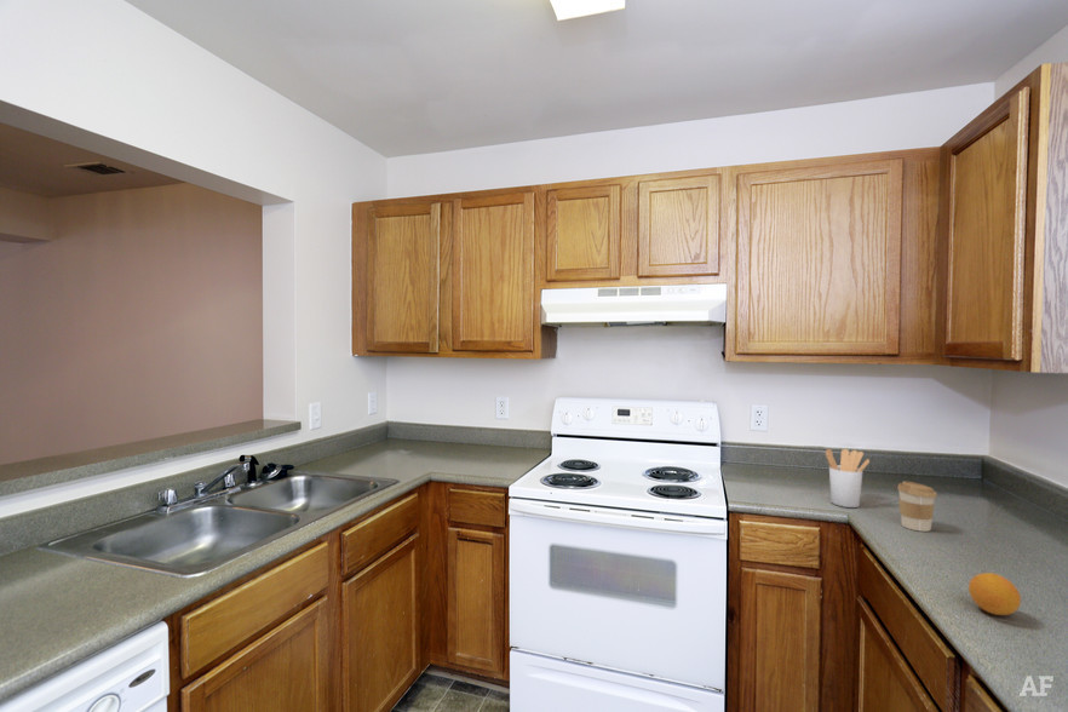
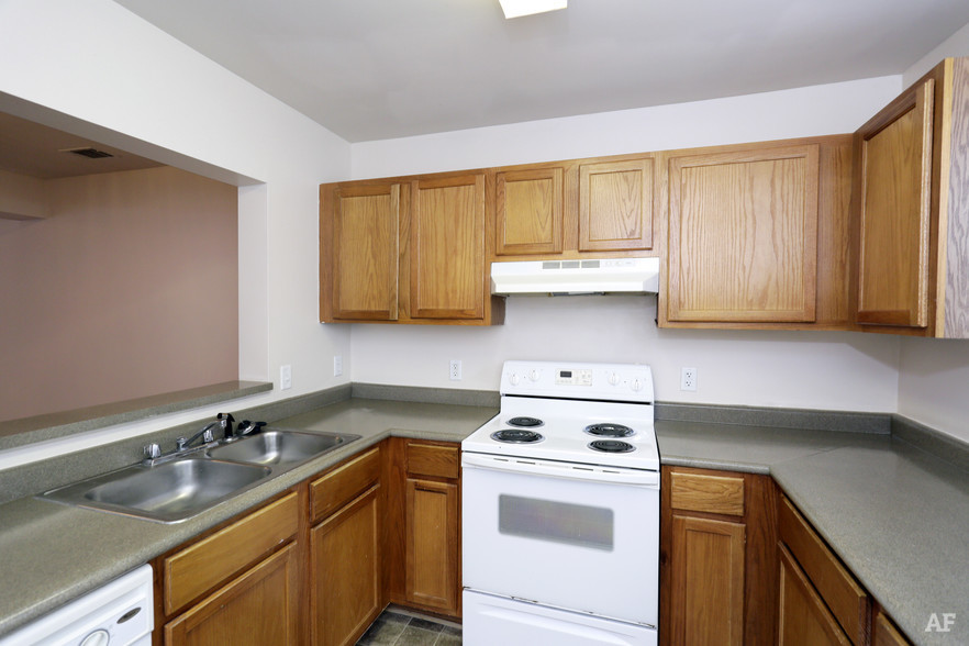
- coffee cup (915, 505)
- utensil holder (846, 476)
- fruit (993, 592)
